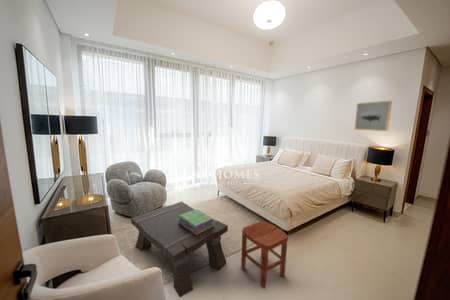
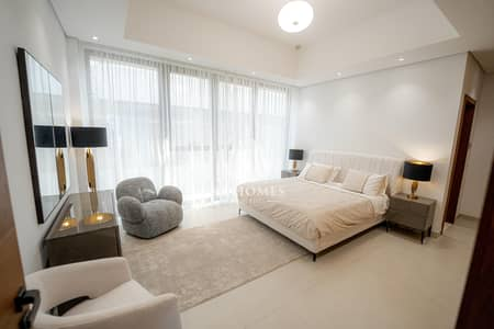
- wall art (371, 116)
- stool (263, 251)
- stack of books (196, 220)
- coffee table (178, 238)
